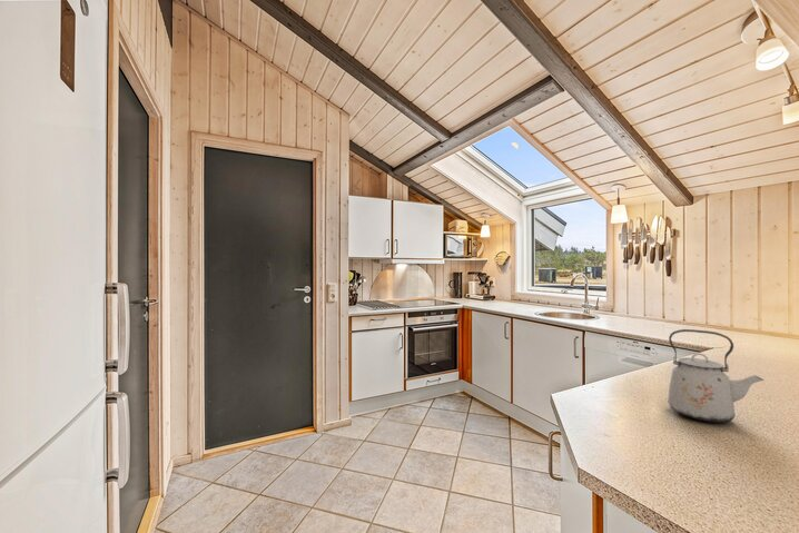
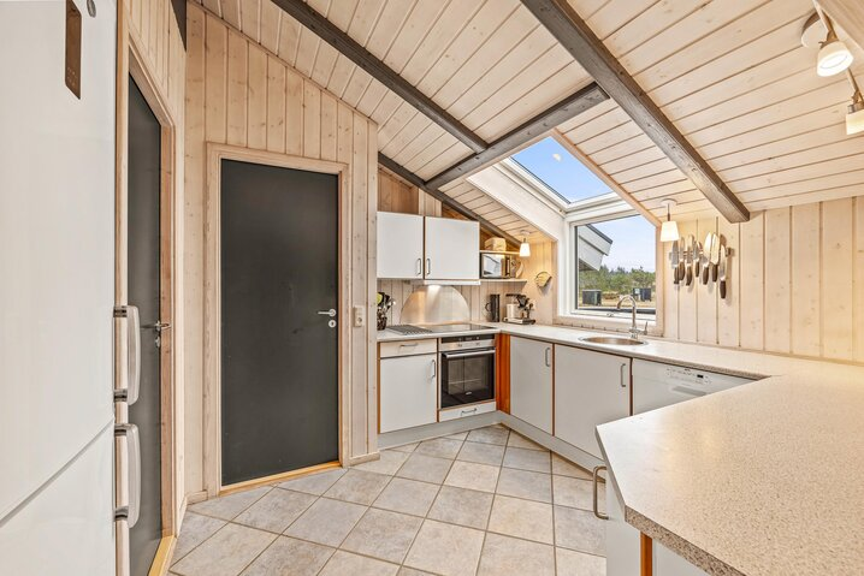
- kettle (712, 374)
